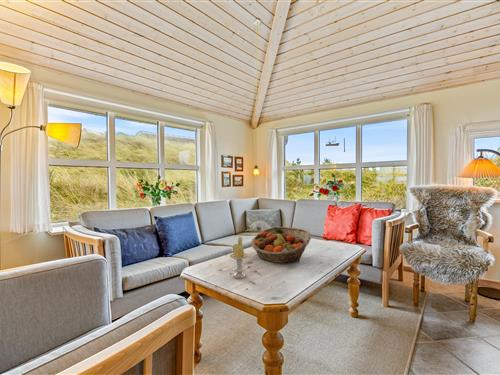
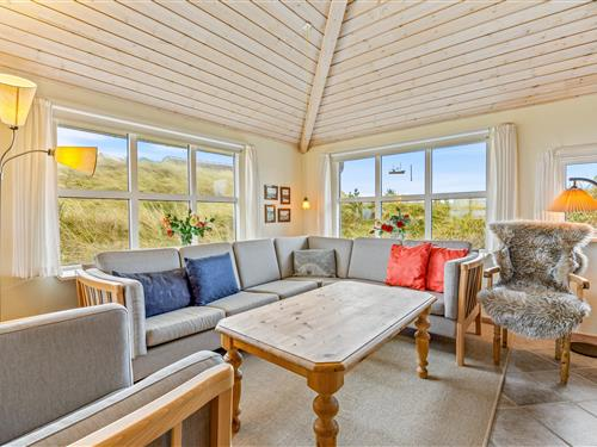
- fruit basket (280, 243)
- candle (239, 256)
